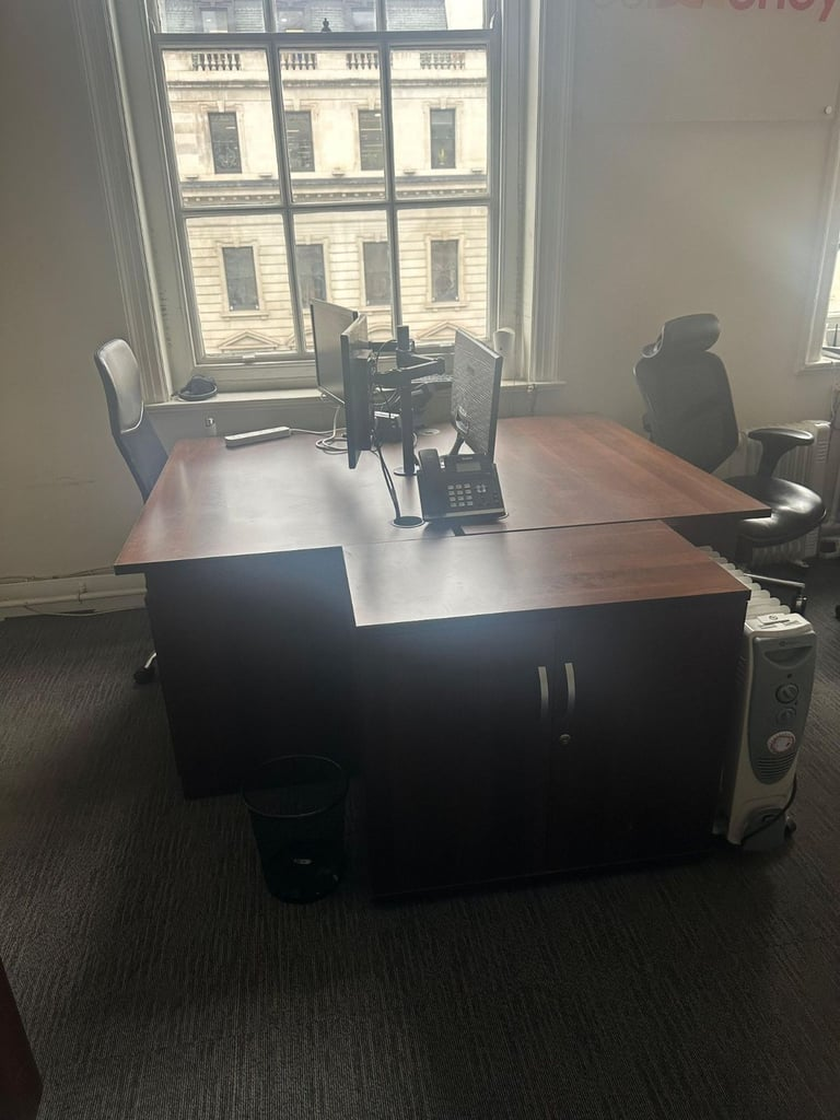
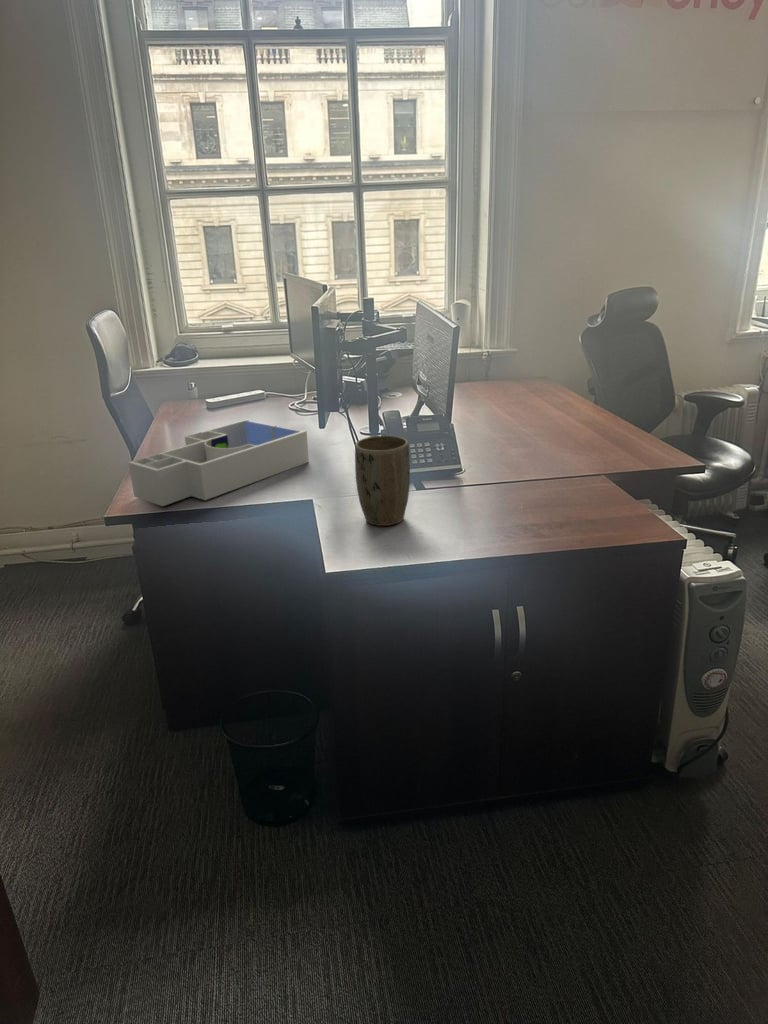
+ plant pot (383, 481)
+ desk organizer (215, 459)
